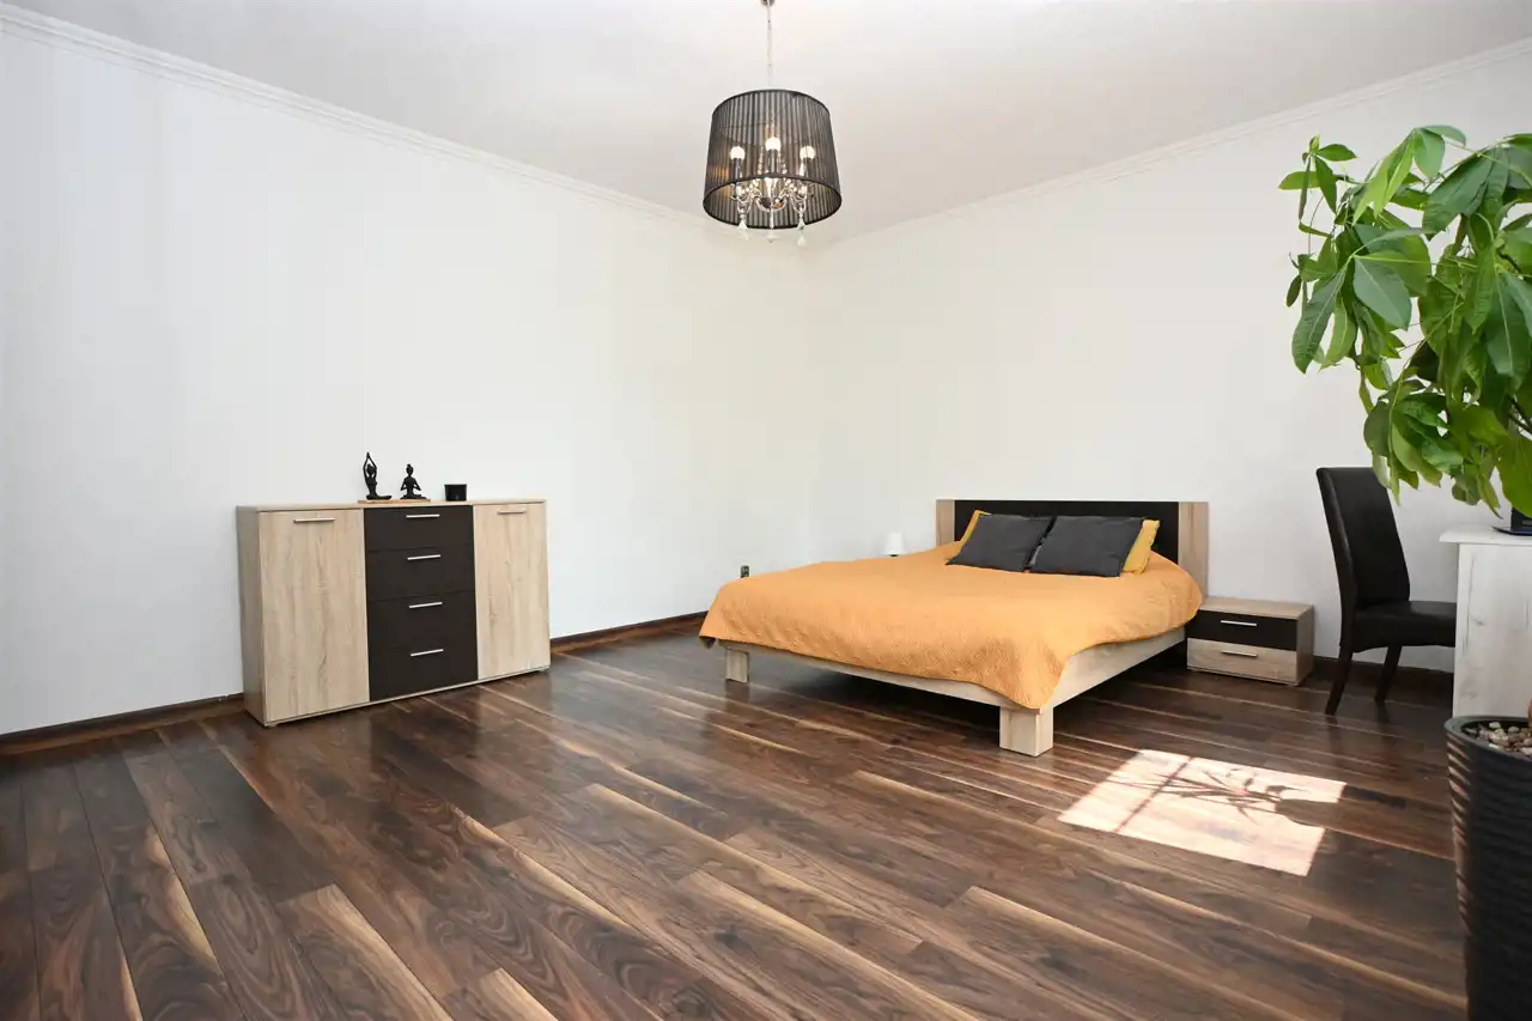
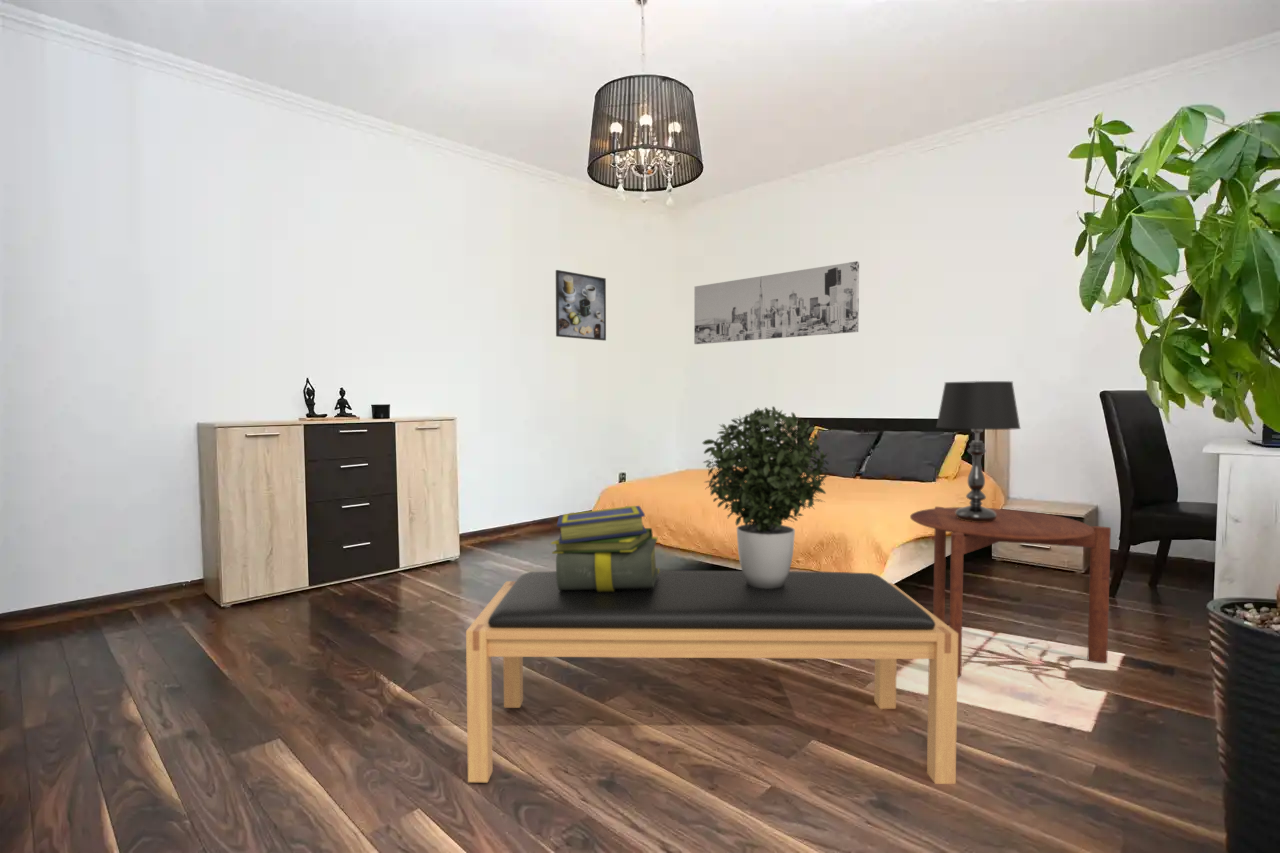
+ potted plant (765, 495)
+ side table (962, 585)
+ stack of books (604, 546)
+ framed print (581, 306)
+ wall art (768, 307)
+ bench (703, 657)
+ table lamp (976, 450)
